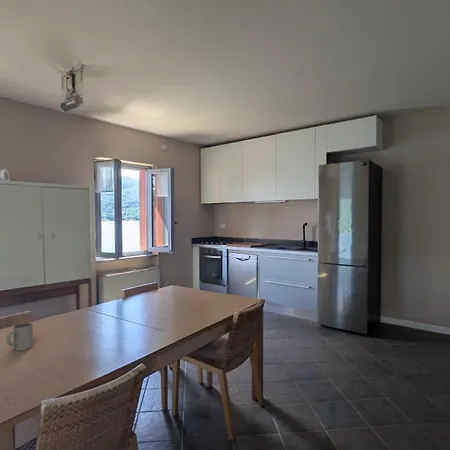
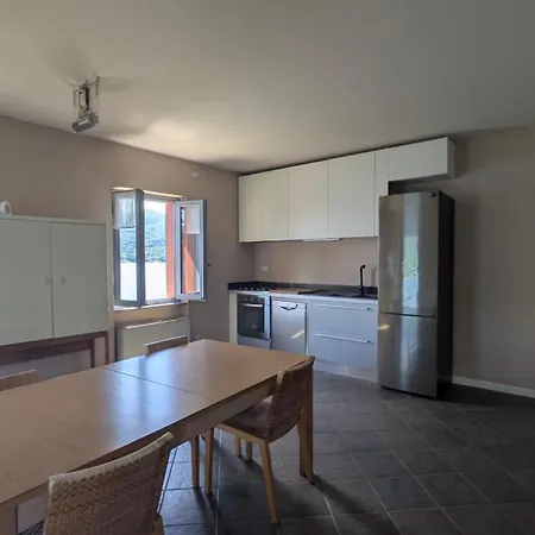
- mug (19, 337)
